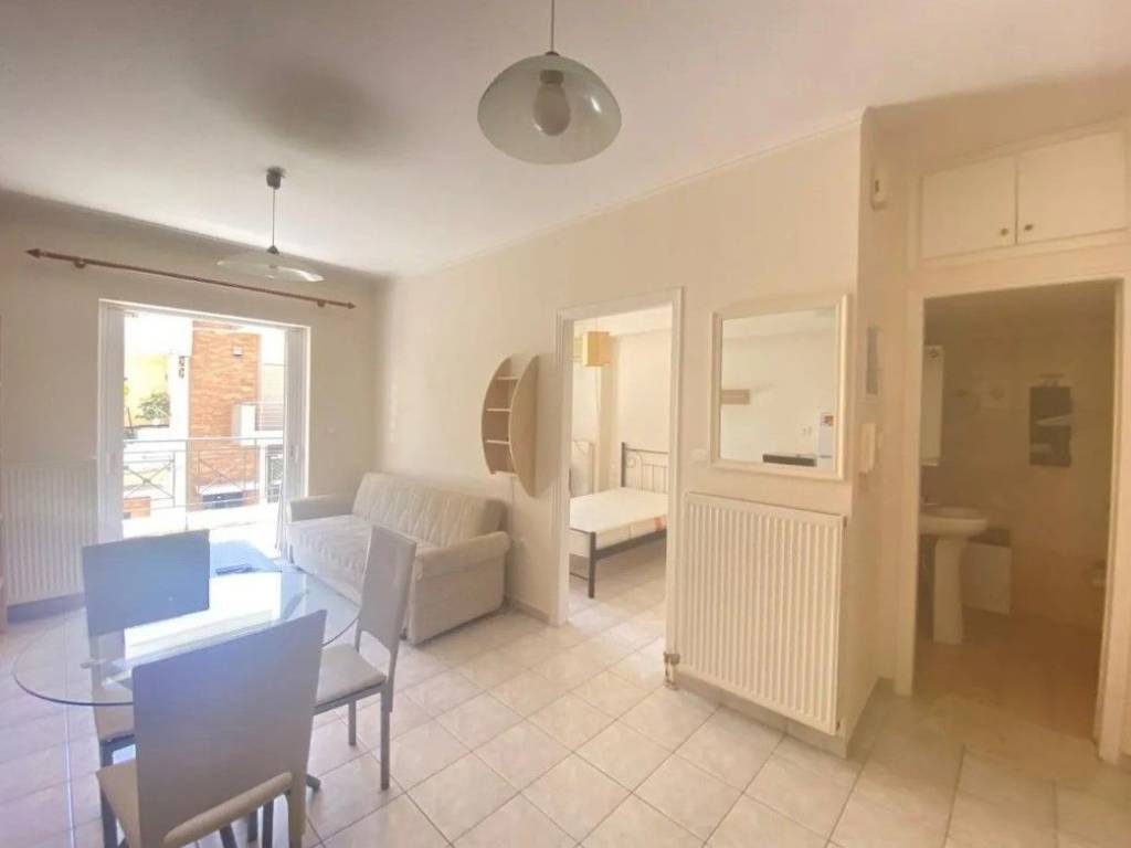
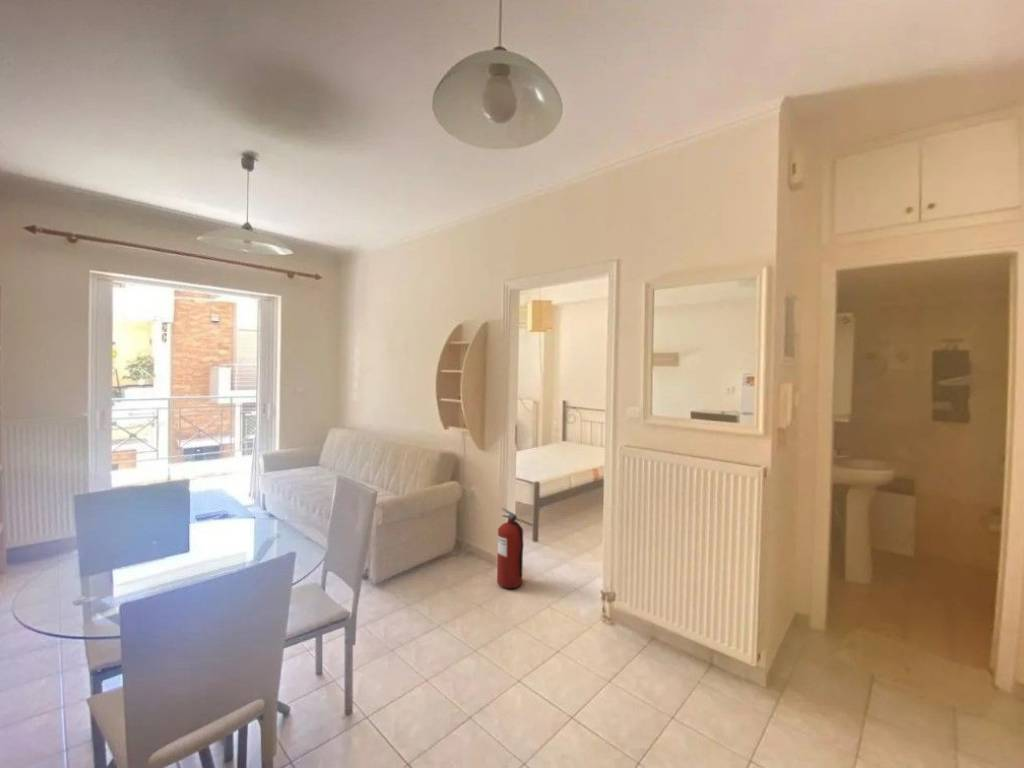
+ fire extinguisher (511, 548)
